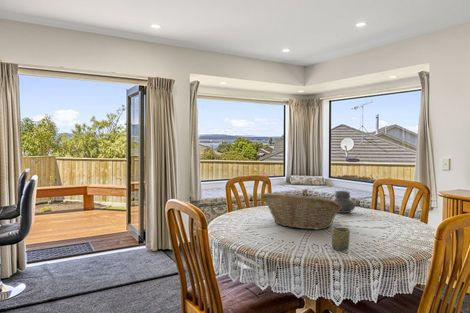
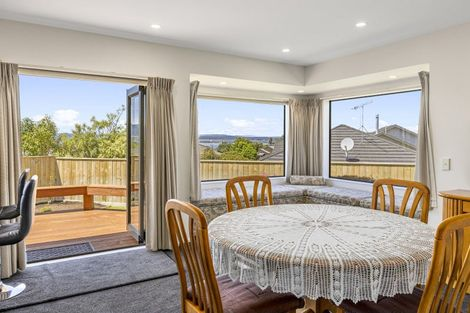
- fruit basket (300, 207)
- vase (342, 201)
- cup (340, 238)
